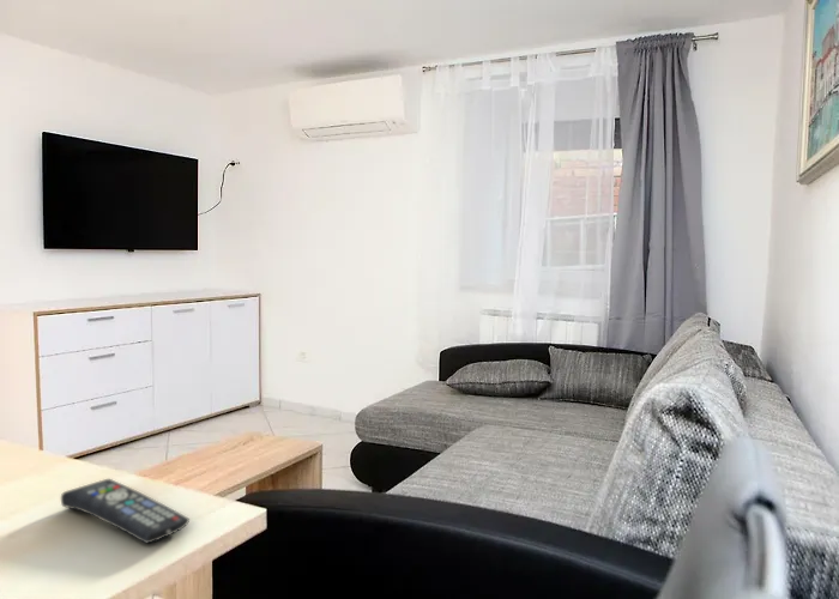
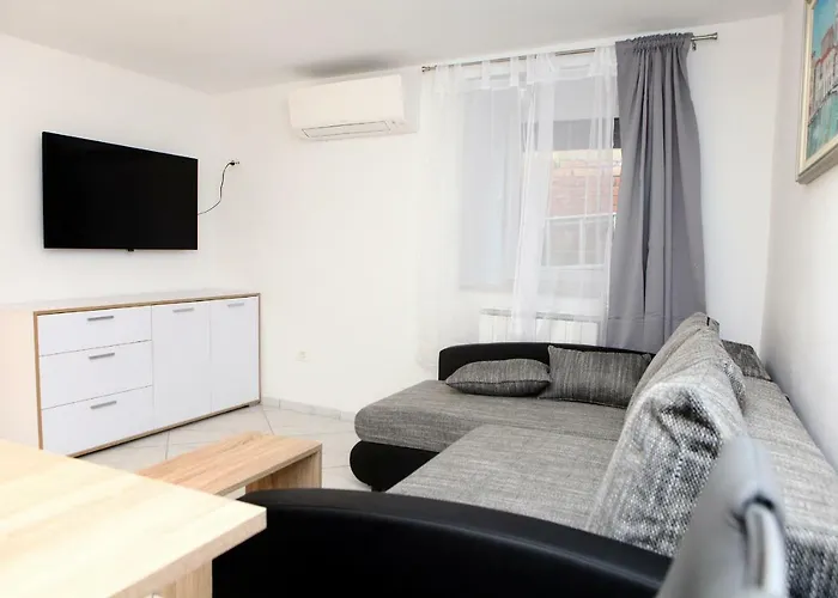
- remote control (121, 508)
